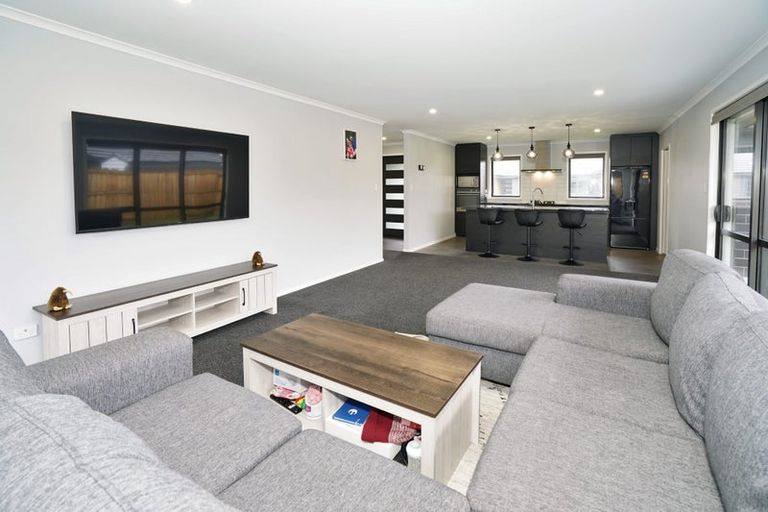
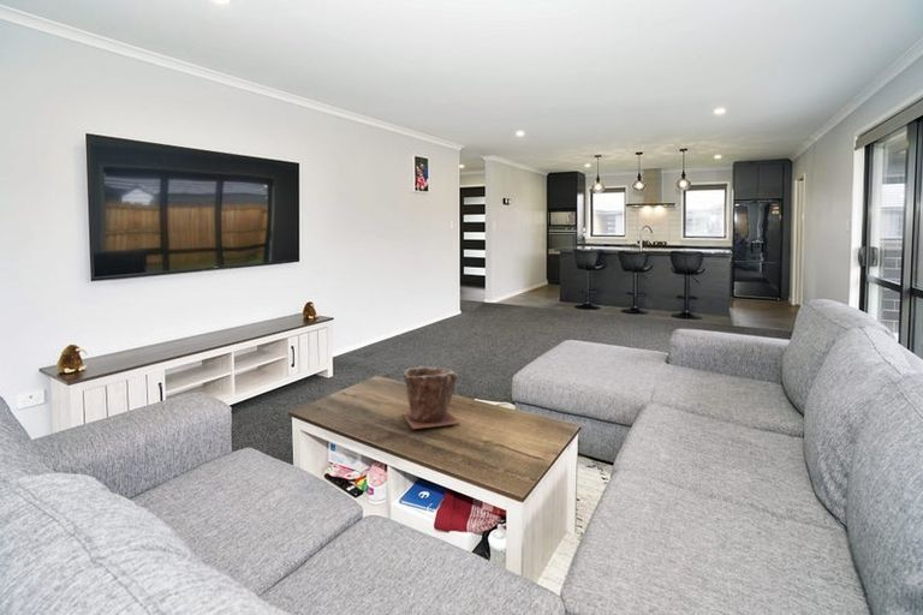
+ plant pot (430, 394)
